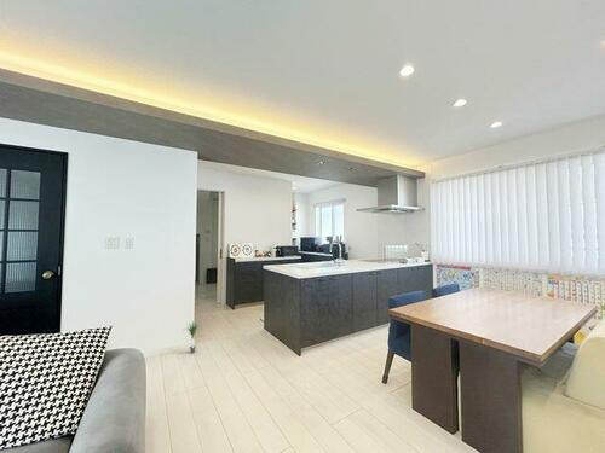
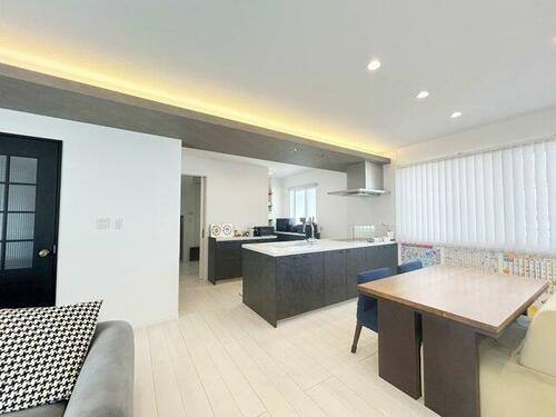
- potted plant (192, 335)
